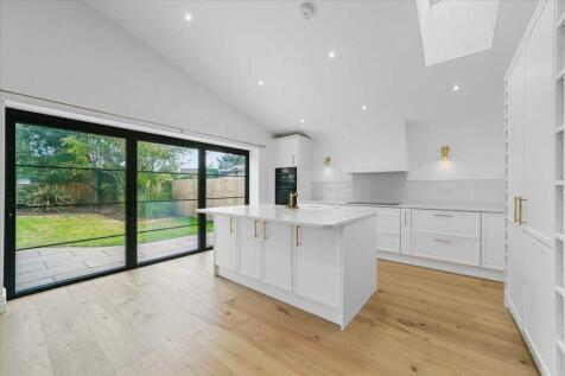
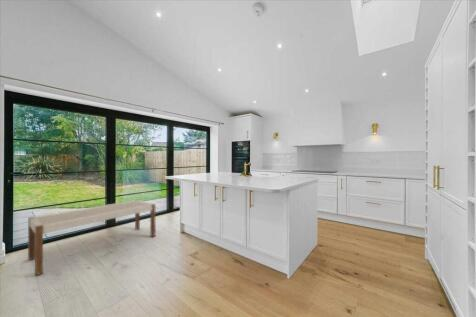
+ bench (99, 221)
